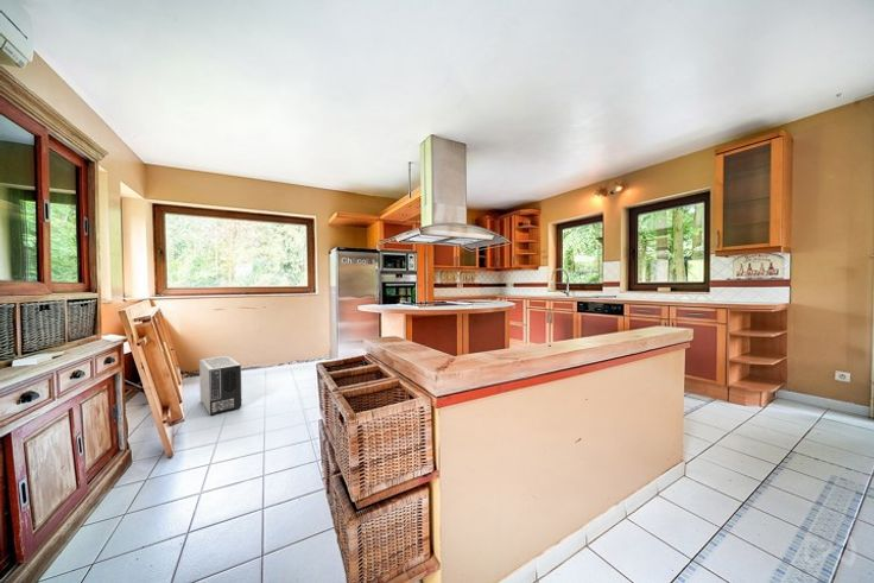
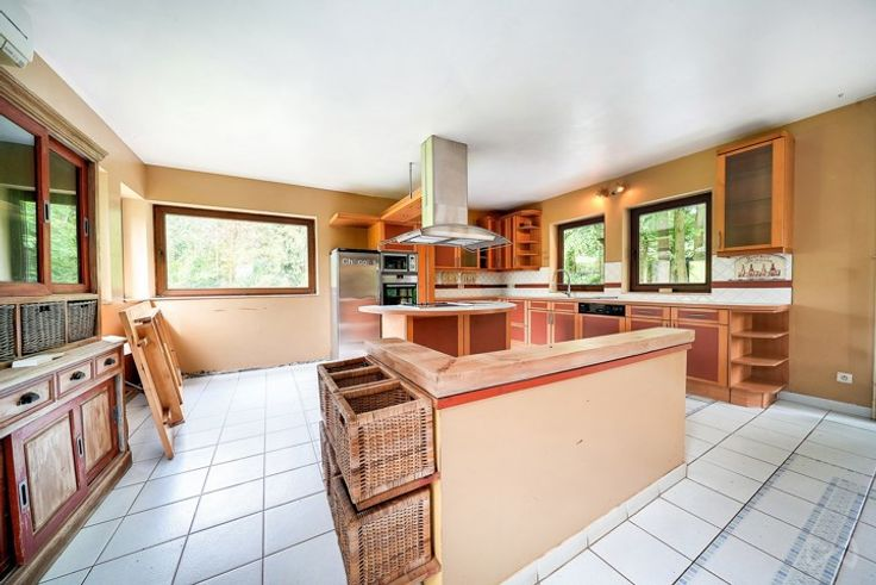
- air purifier (220, 382)
